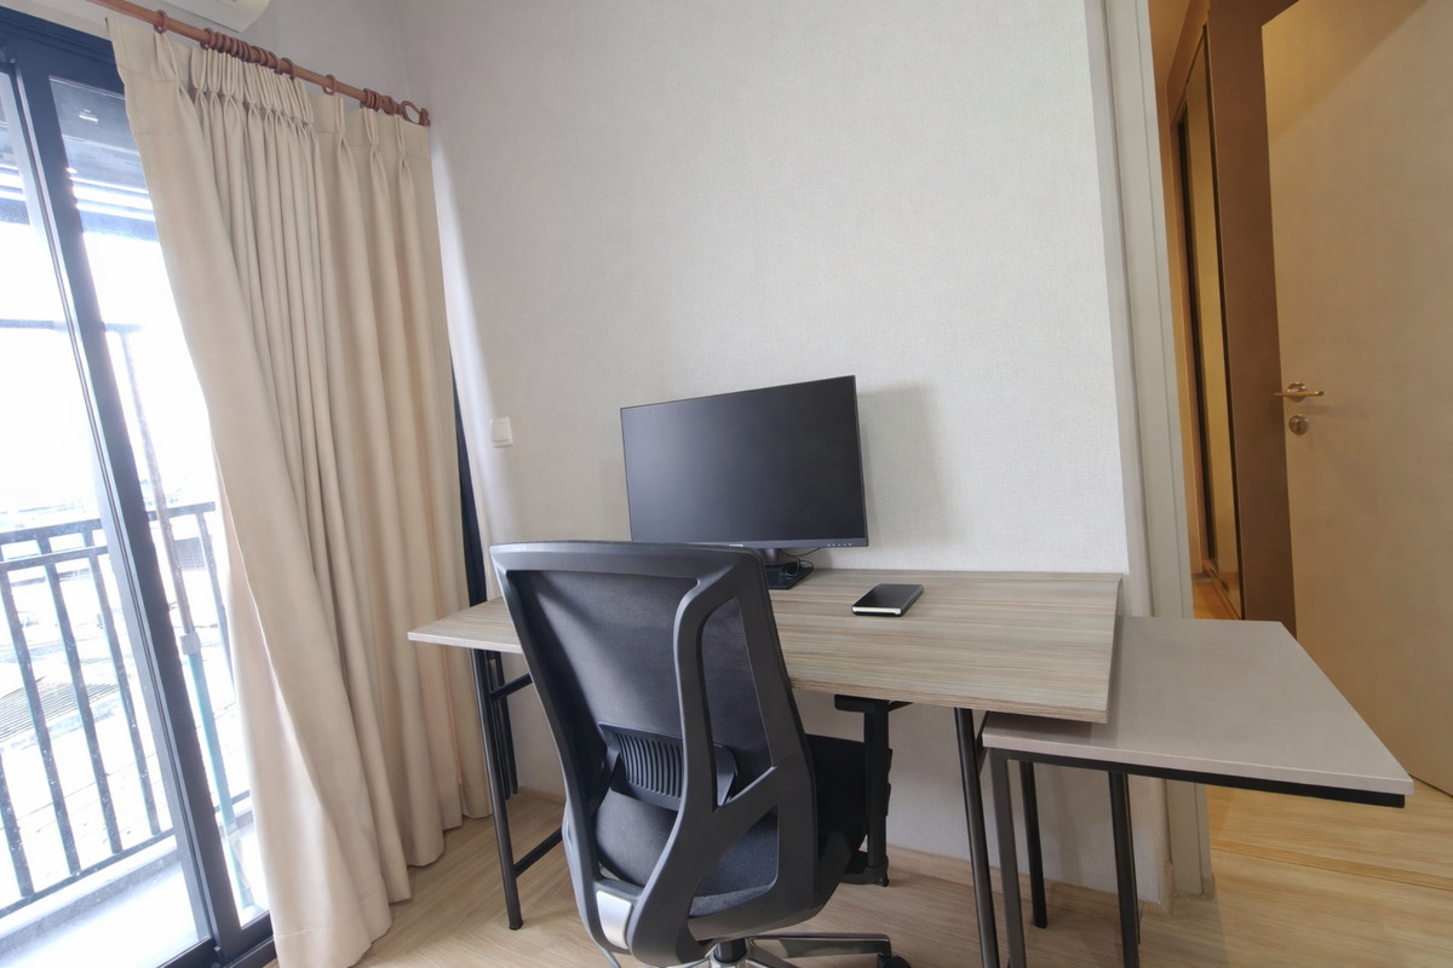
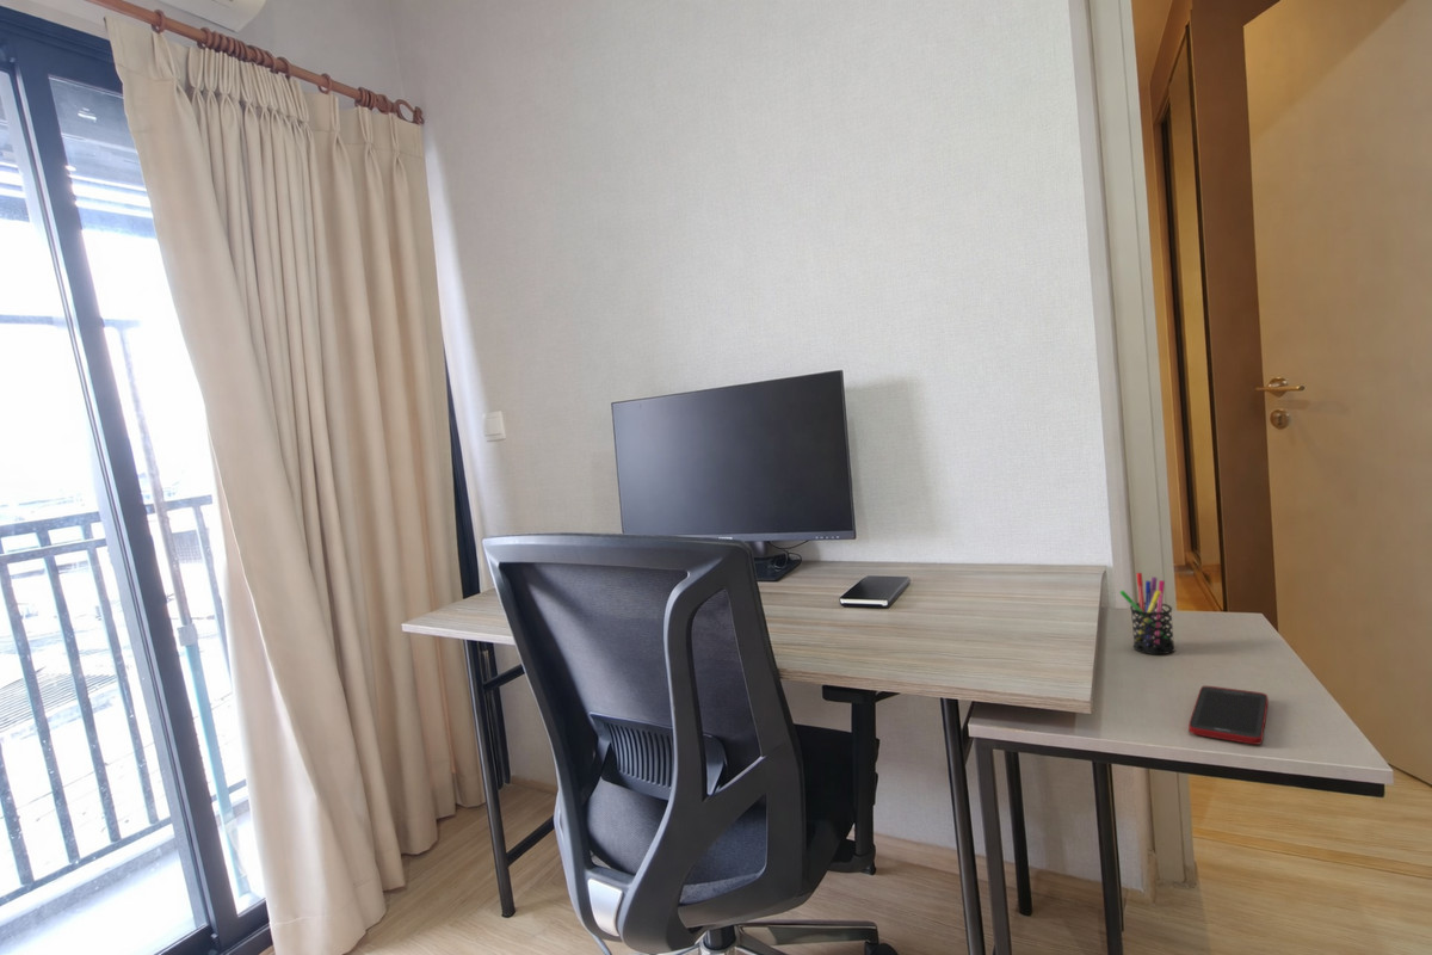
+ cell phone (1229, 713)
+ pen holder (1146, 612)
